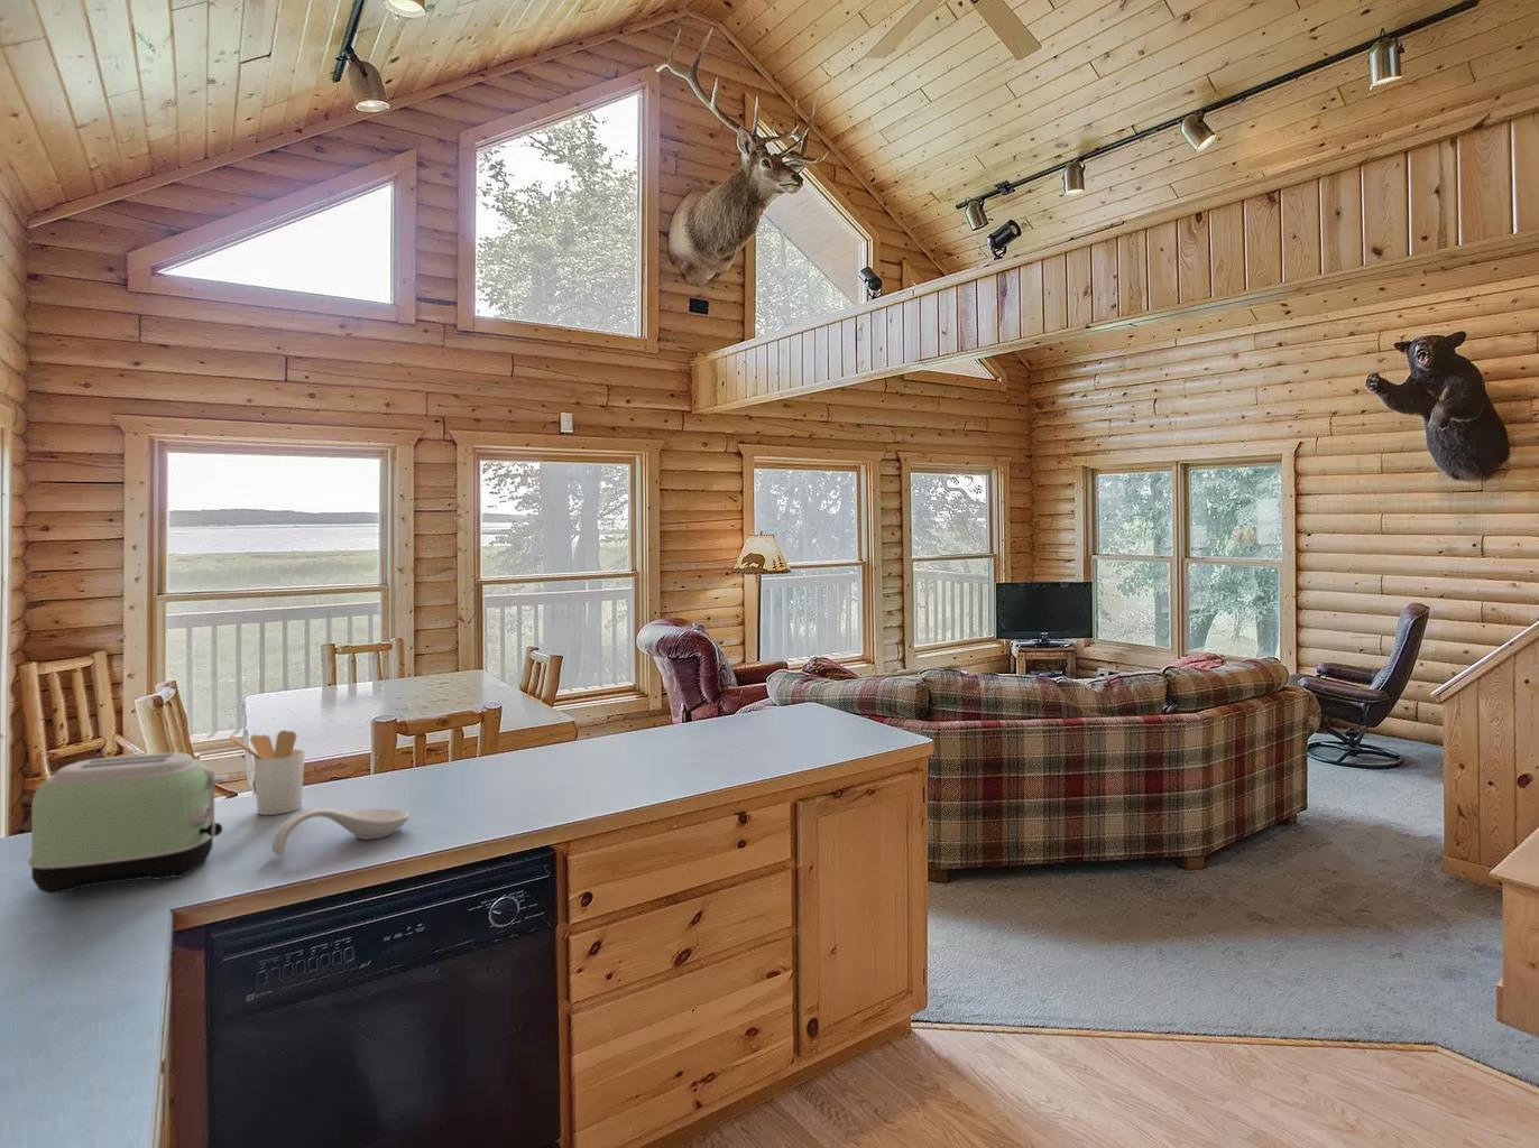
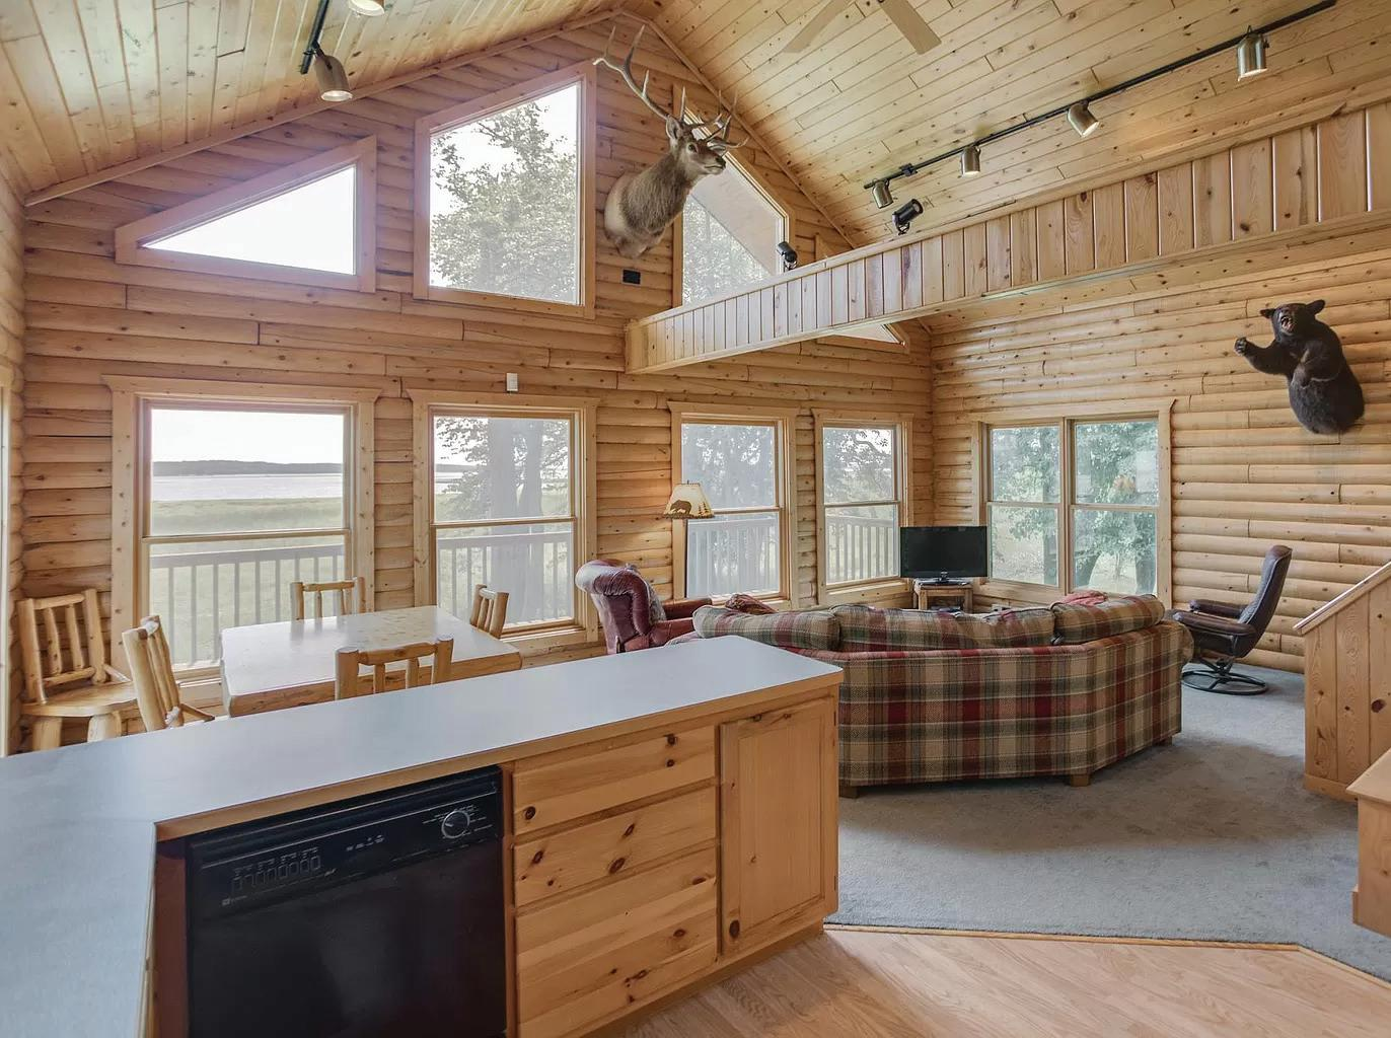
- spoon rest (345, 822)
- utensil holder (265, 771)
- toaster (135, 816)
